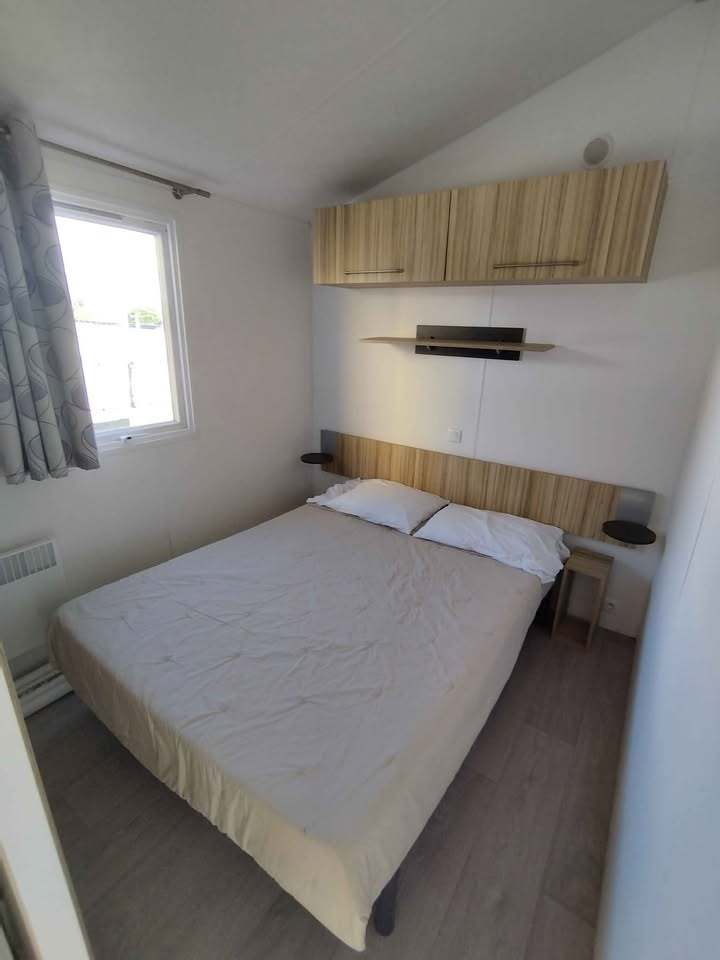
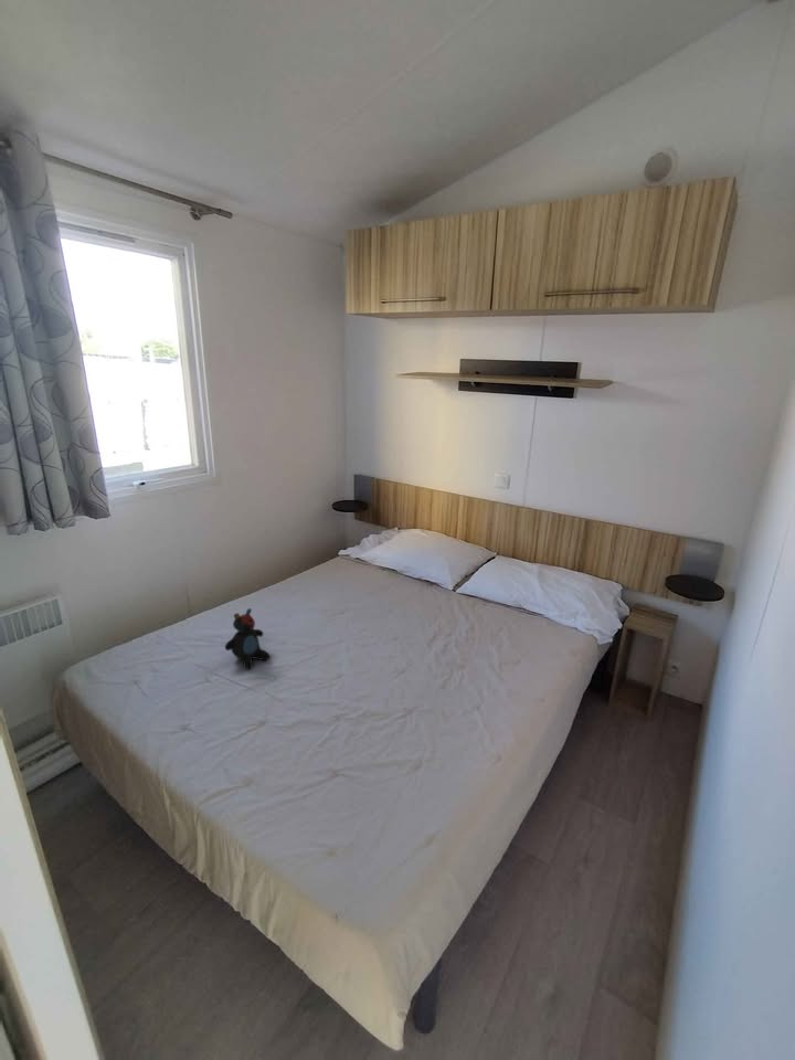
+ teddy bear (248, 636)
